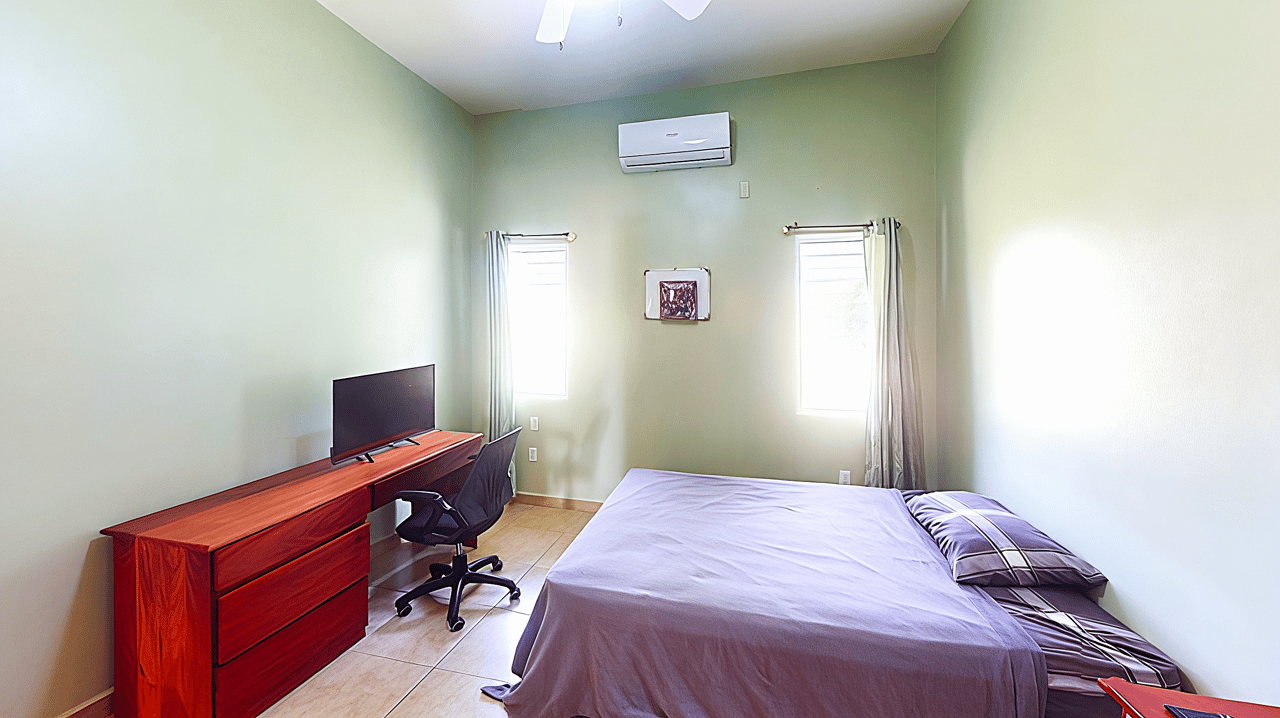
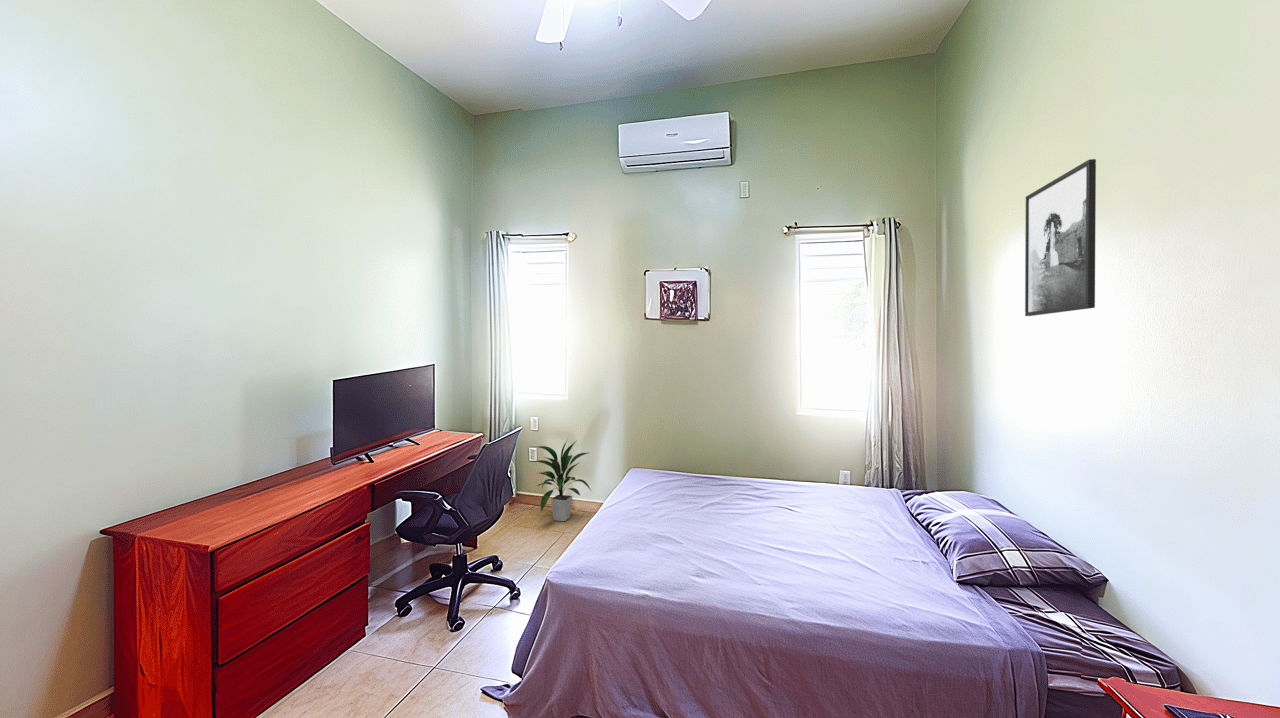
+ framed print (1056, 246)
+ indoor plant (558, 479)
